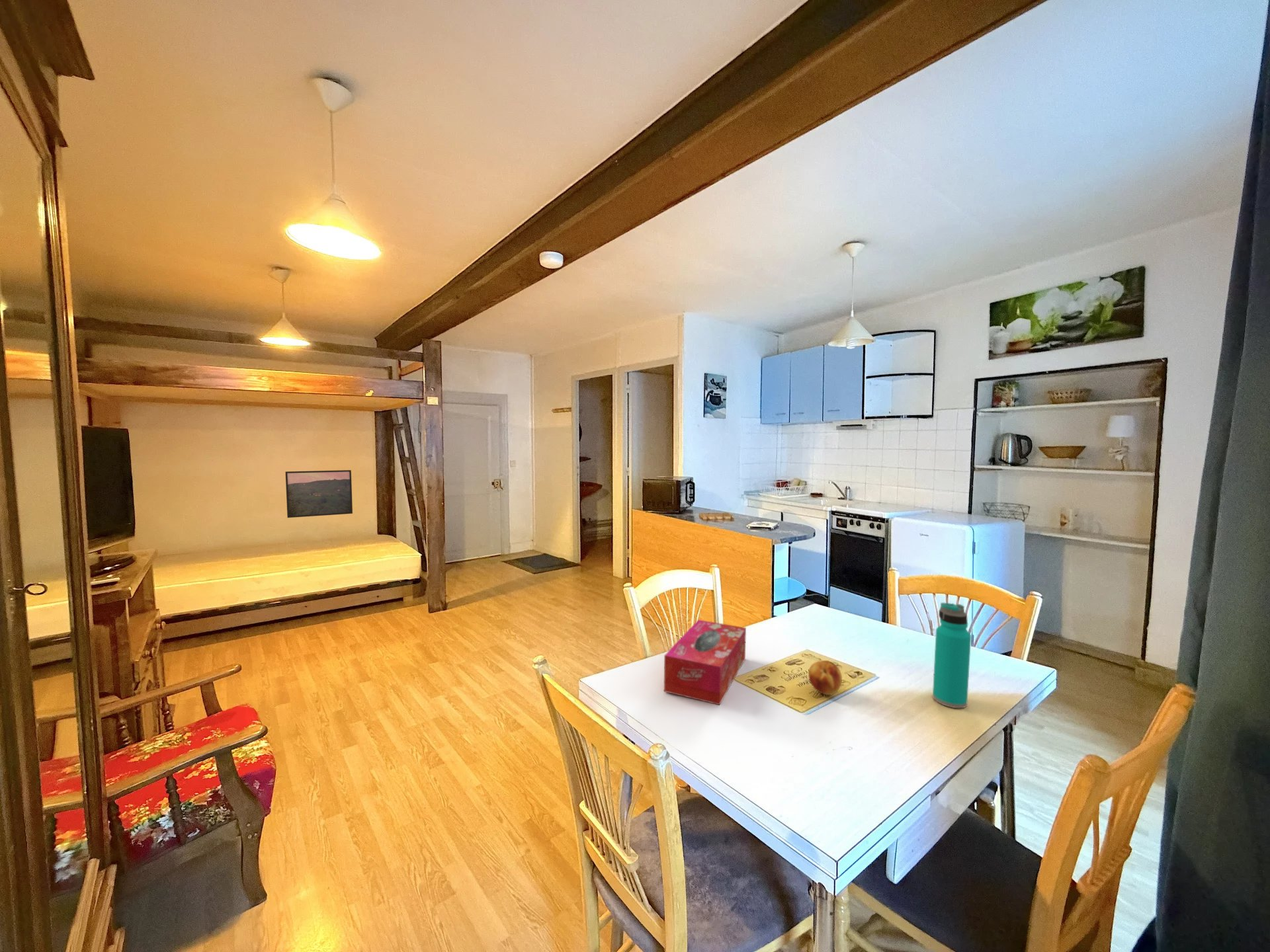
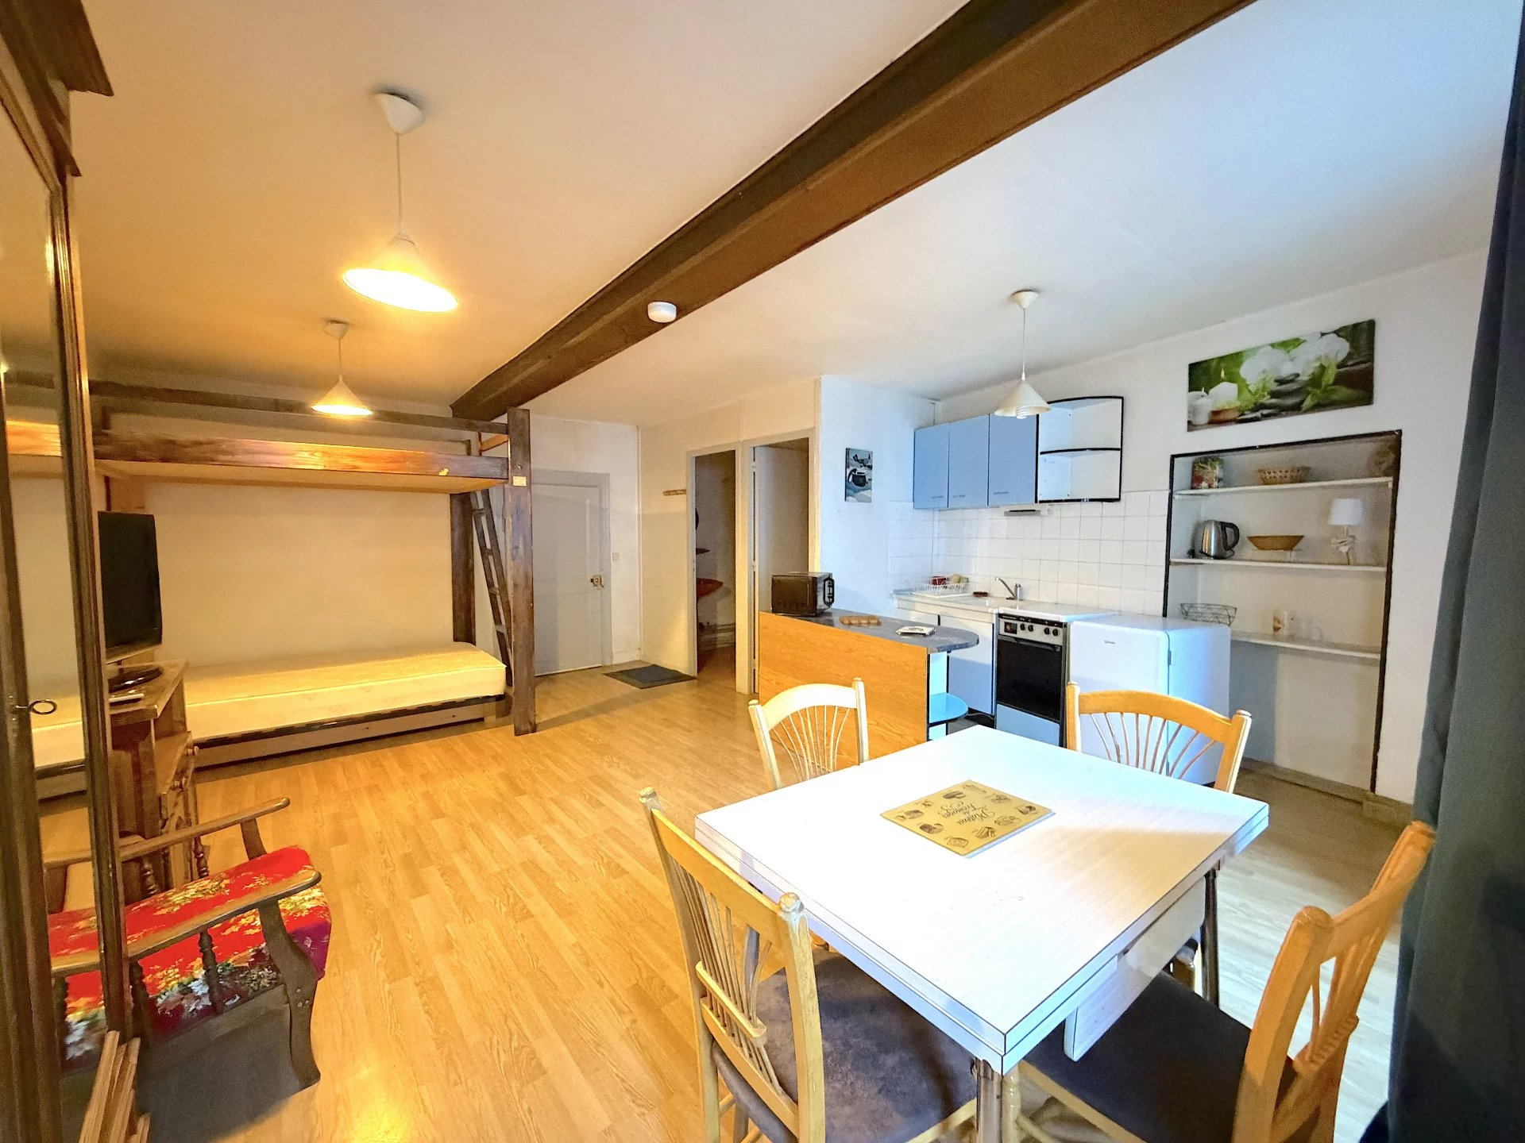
- tissue box (707, 657)
- water bottle (952, 653)
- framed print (319, 493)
- fruit (825, 677)
